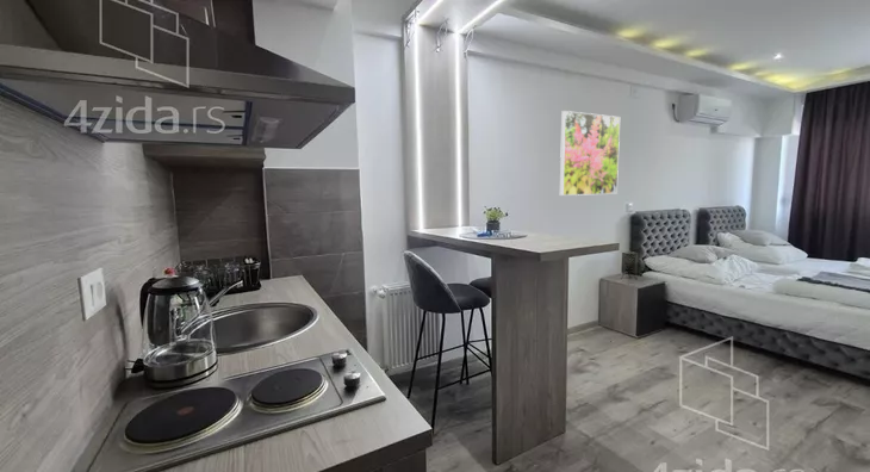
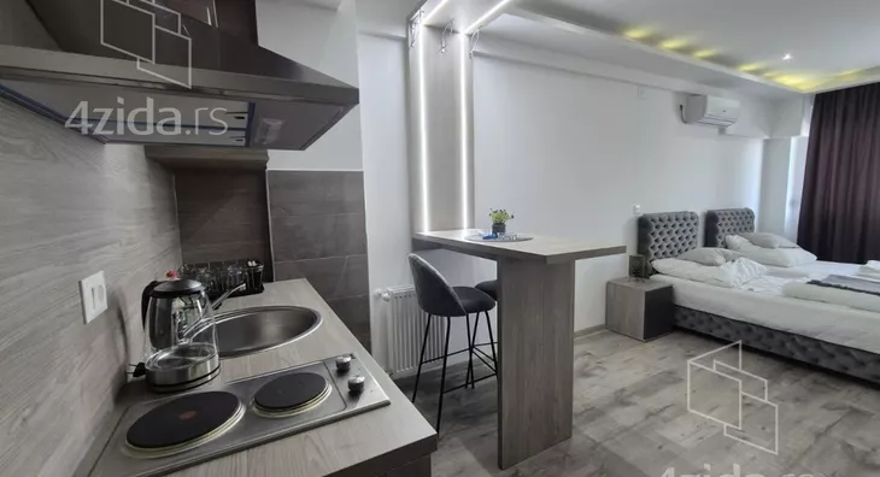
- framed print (590, 155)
